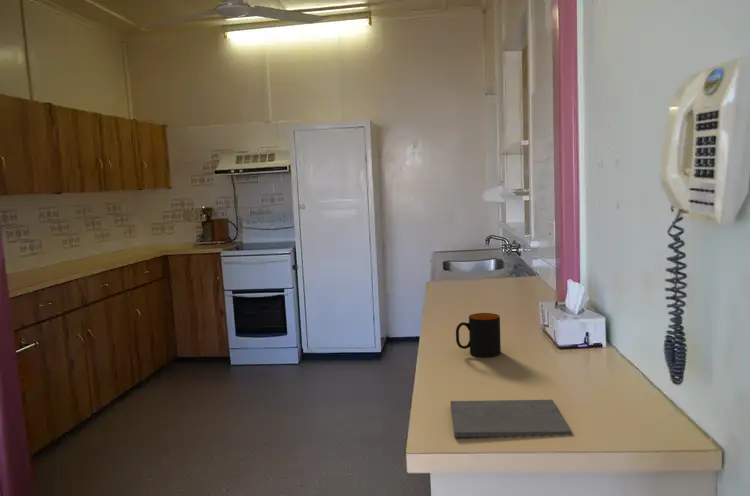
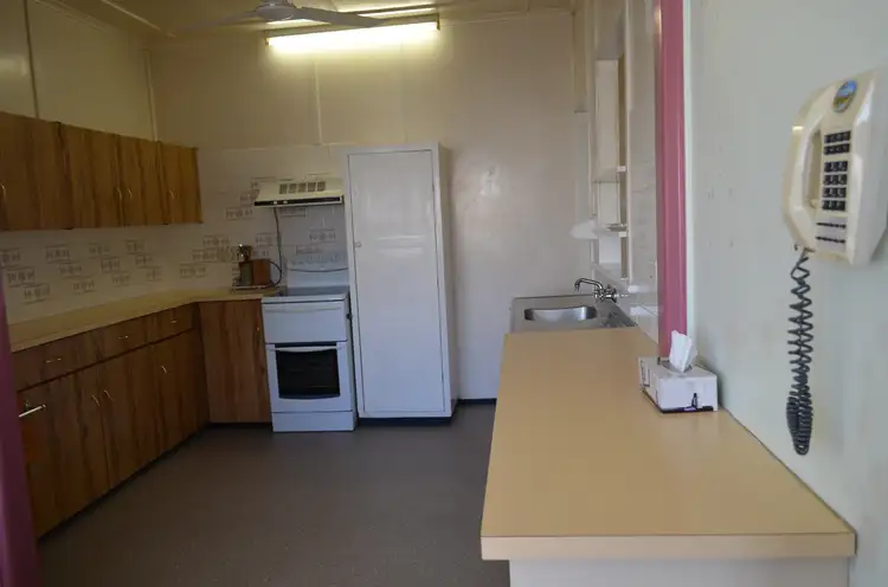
- notepad (506, 417)
- mug (477, 335)
